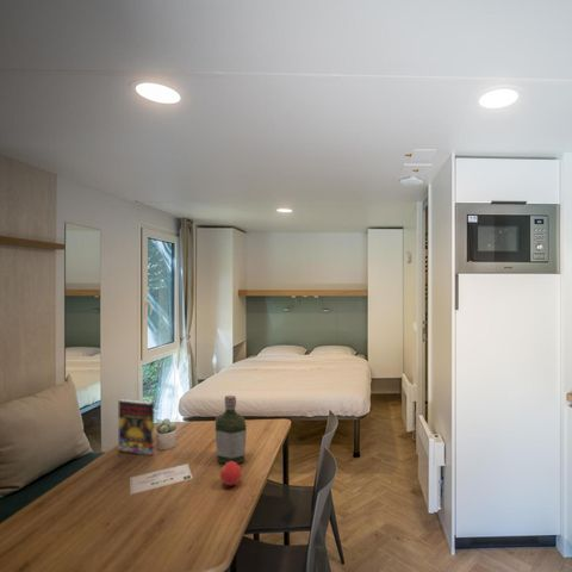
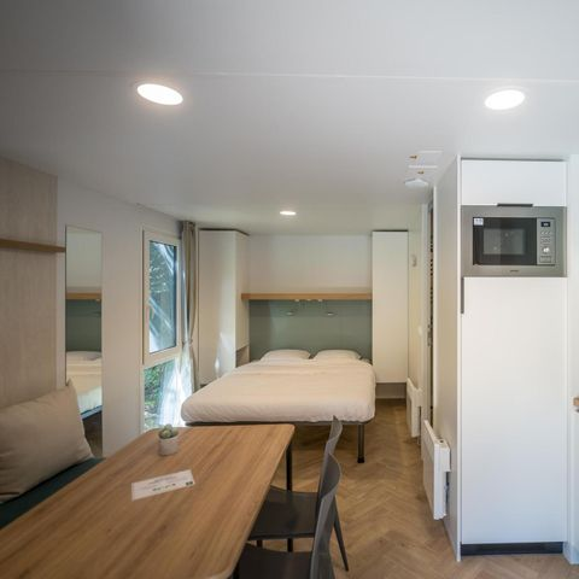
- fruit (230, 473)
- bottle (230, 428)
- book (136, 427)
